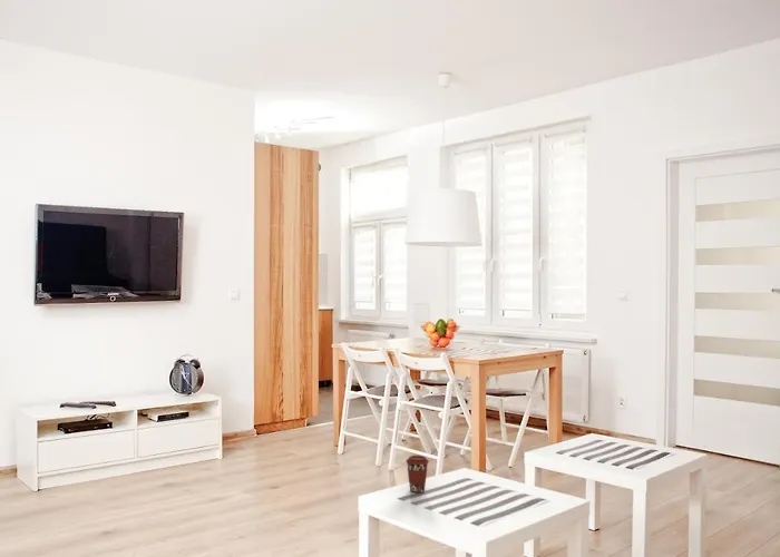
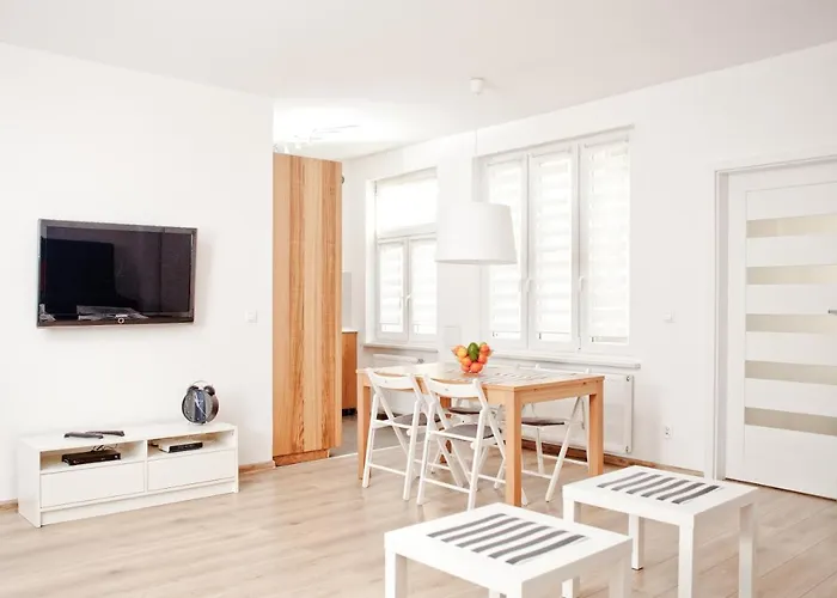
- coffee cup (417, 473)
